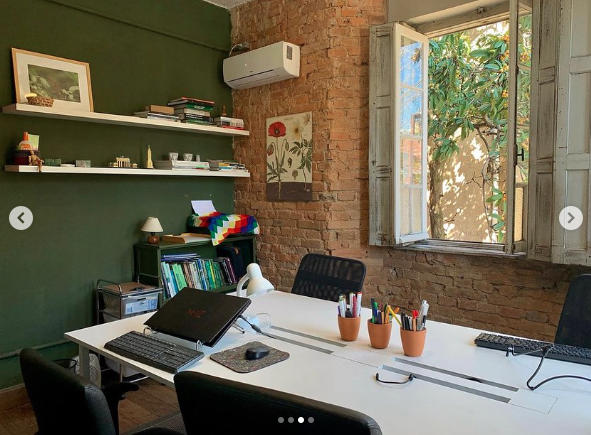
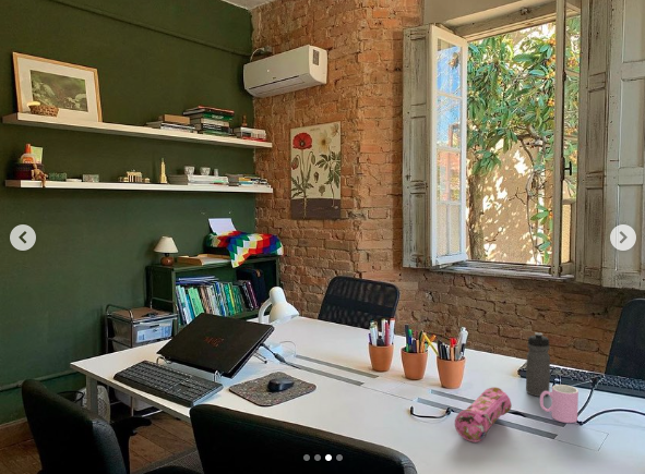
+ water bottle (538, 363)
+ pencil case (483, 412)
+ cup (558, 402)
